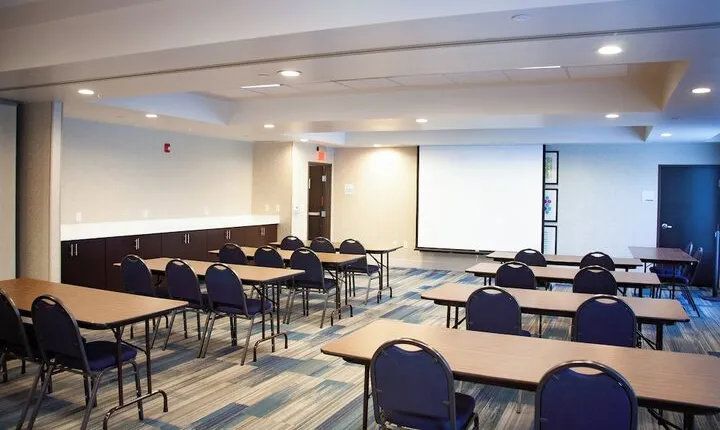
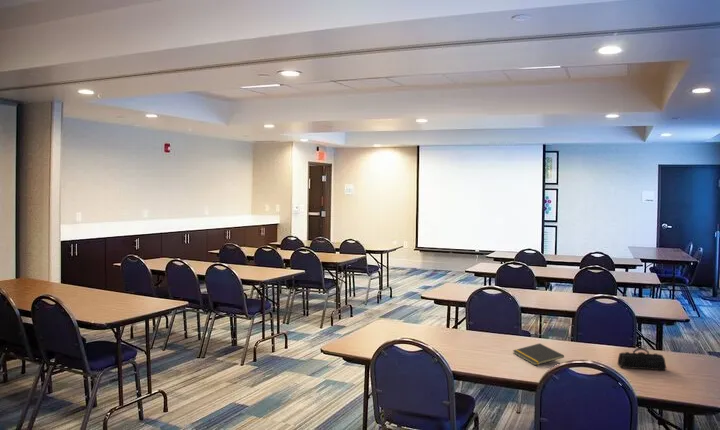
+ notepad (537, 353)
+ pencil case (641, 357)
